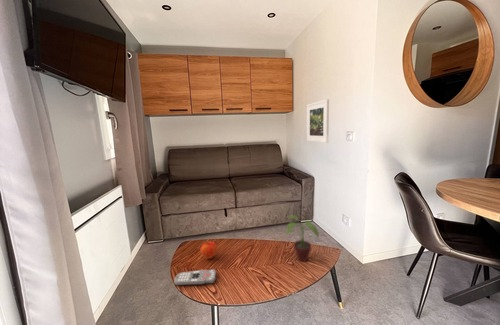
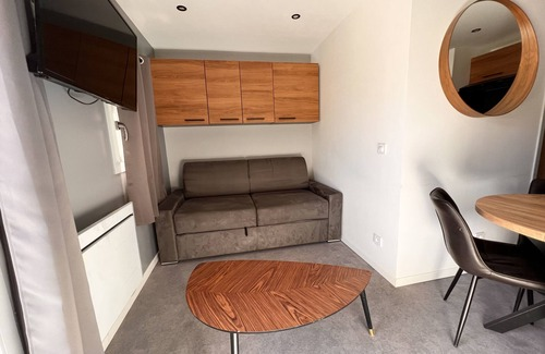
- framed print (316, 122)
- fruit (208, 249)
- potted plant (301, 239)
- remote control (195, 277)
